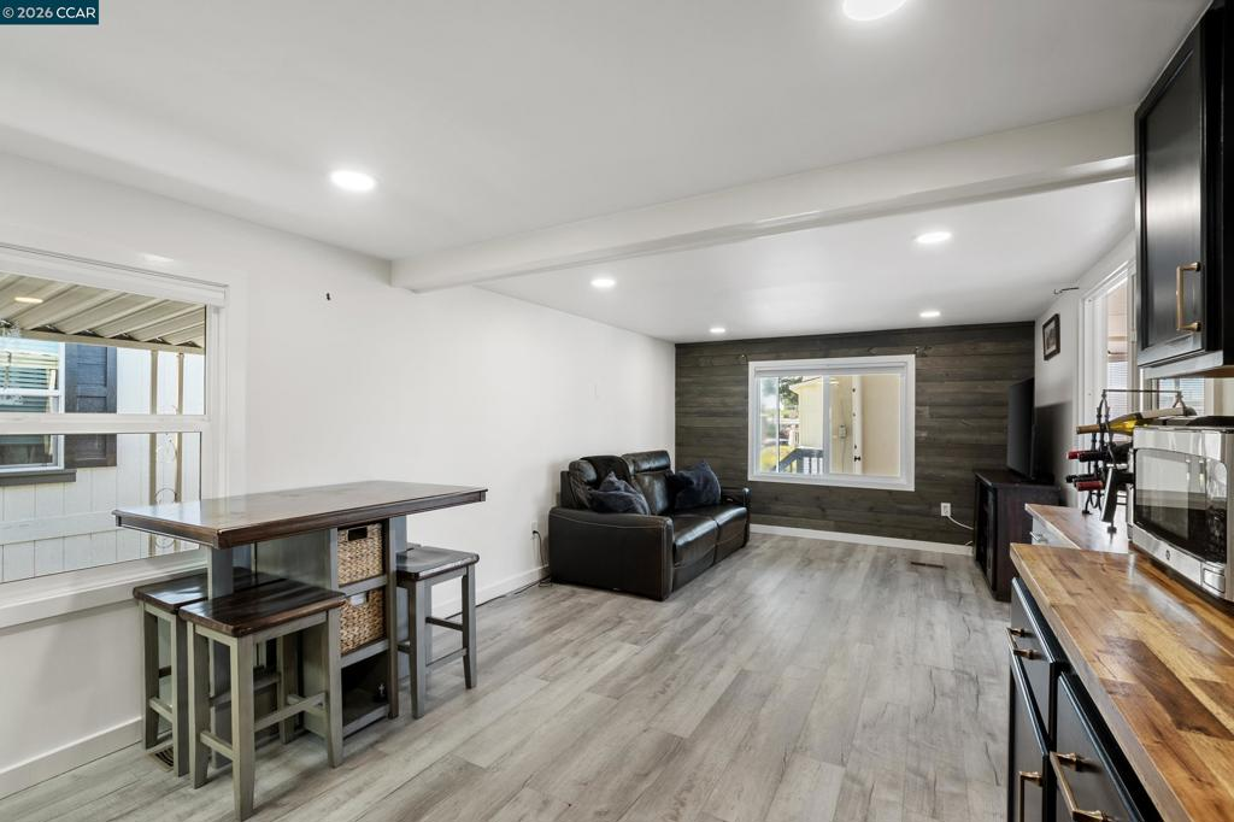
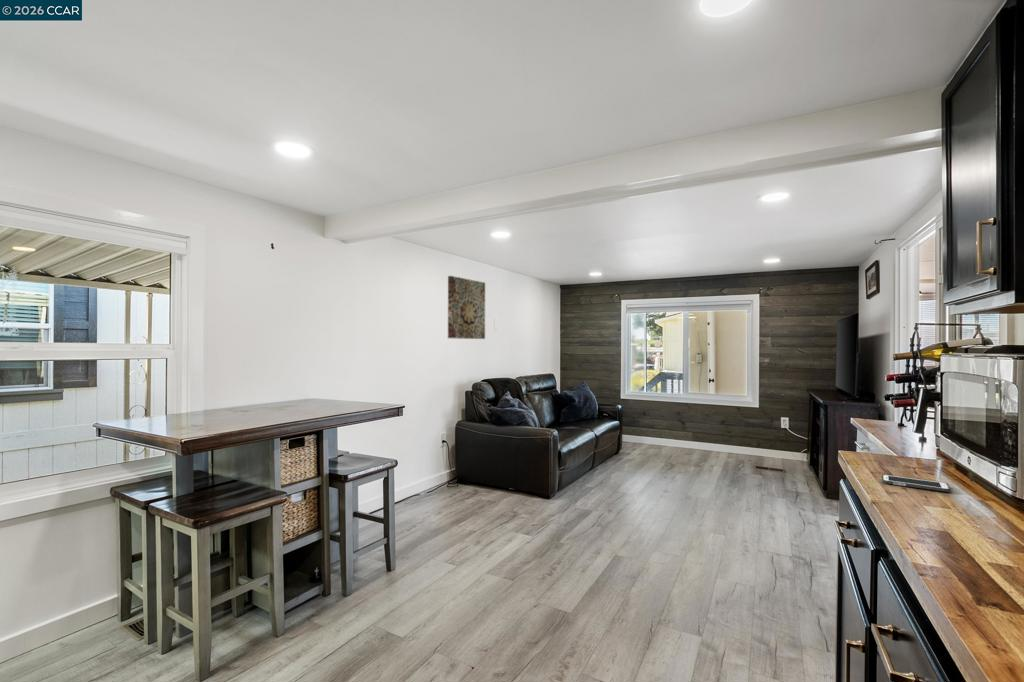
+ wall art (467, 309)
+ cell phone (914, 483)
